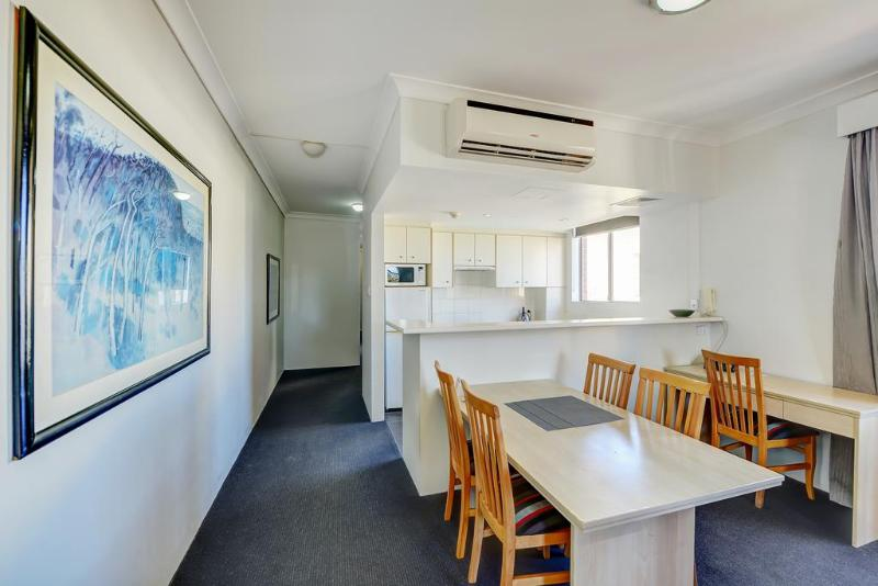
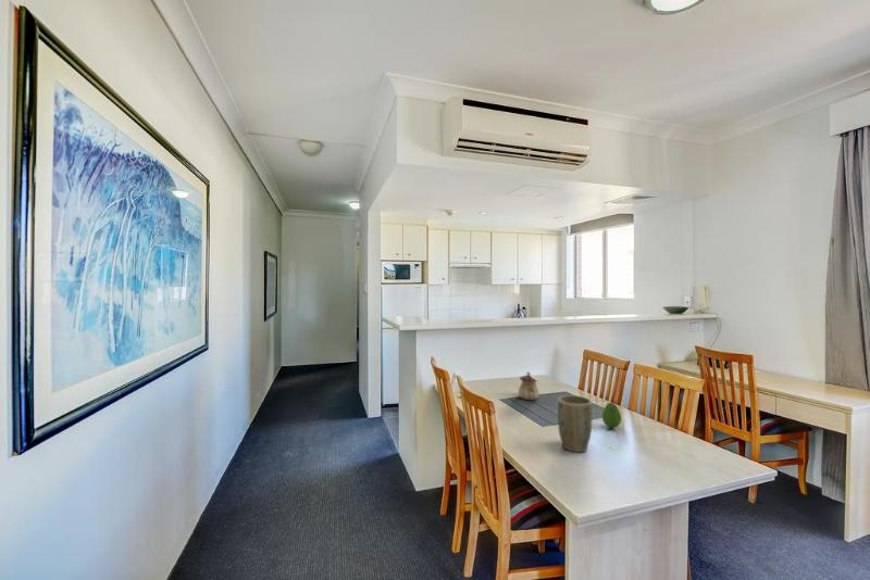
+ fruit (611, 415)
+ plant pot (574, 423)
+ teapot (529, 384)
